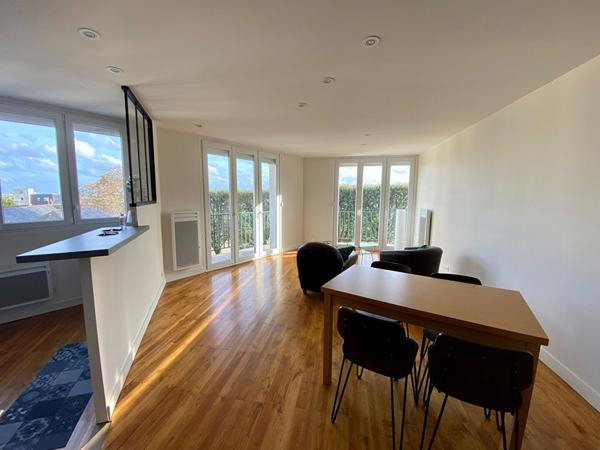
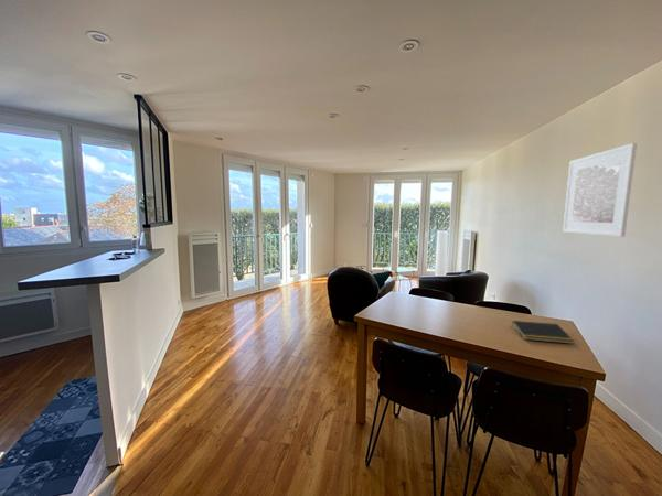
+ notepad (541, 331)
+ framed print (594, 194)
